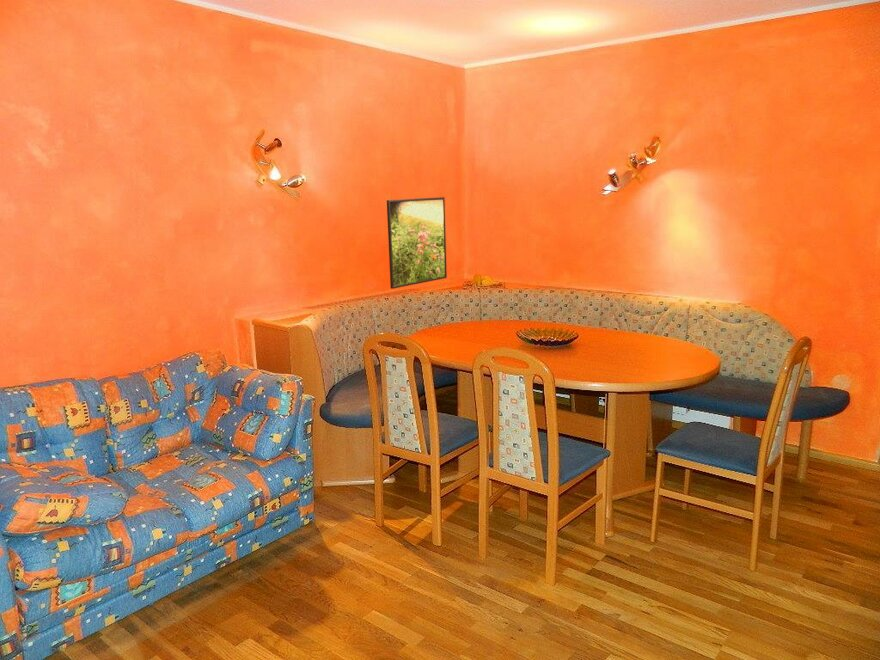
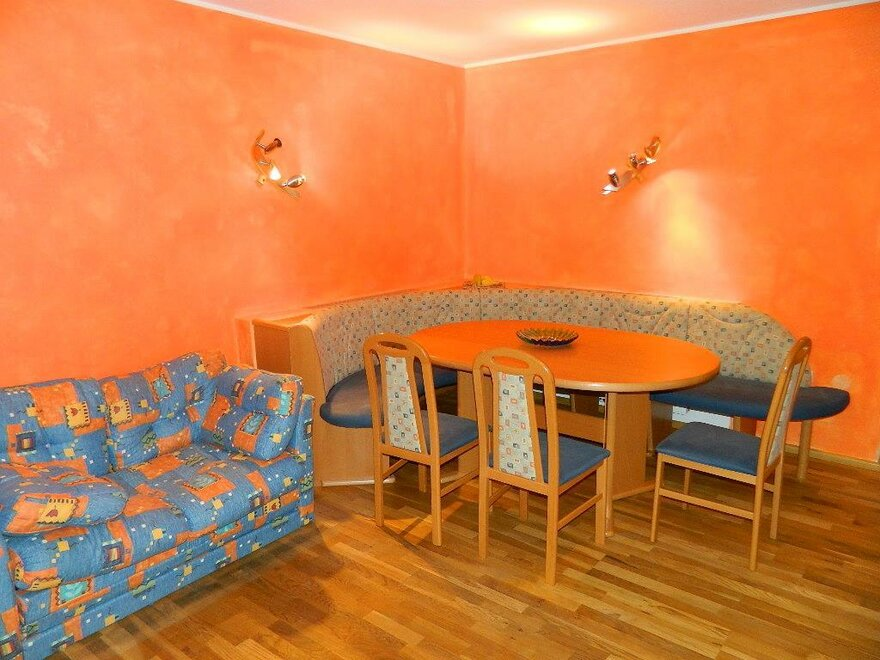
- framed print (418, 241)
